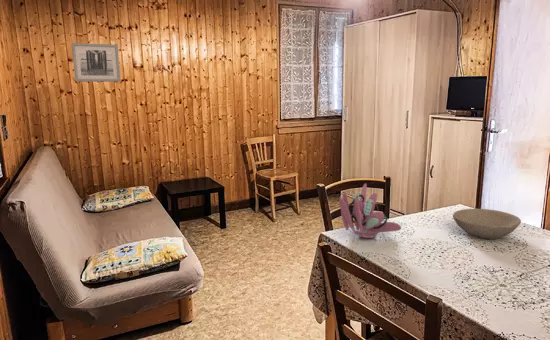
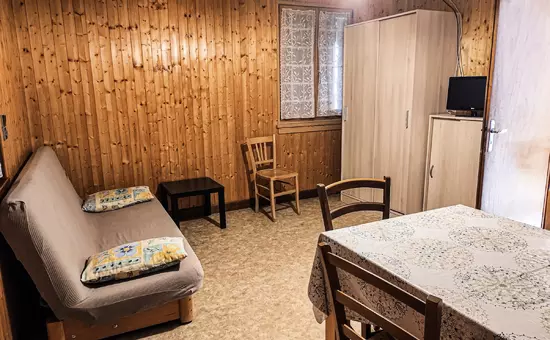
- flower (366, 212)
- bowl (485, 225)
- wall art (96, 62)
